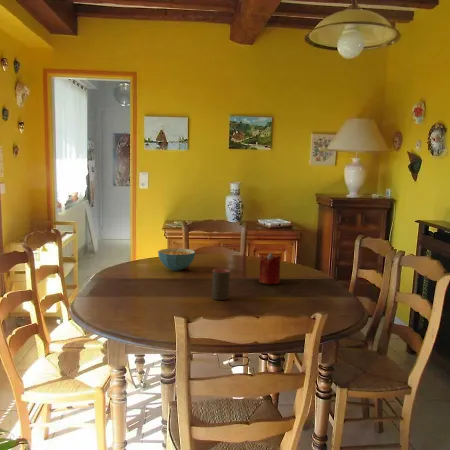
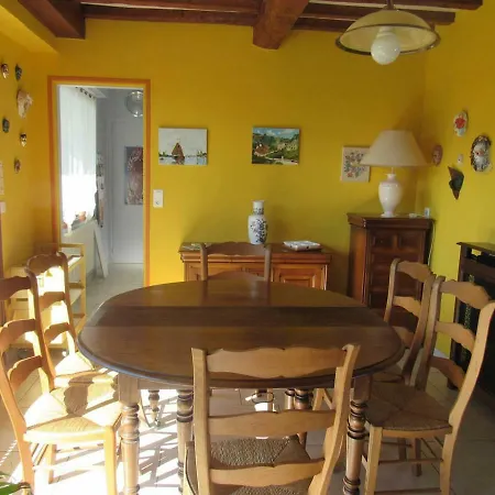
- candle (270, 267)
- cereal bowl (176, 260)
- cup (220, 284)
